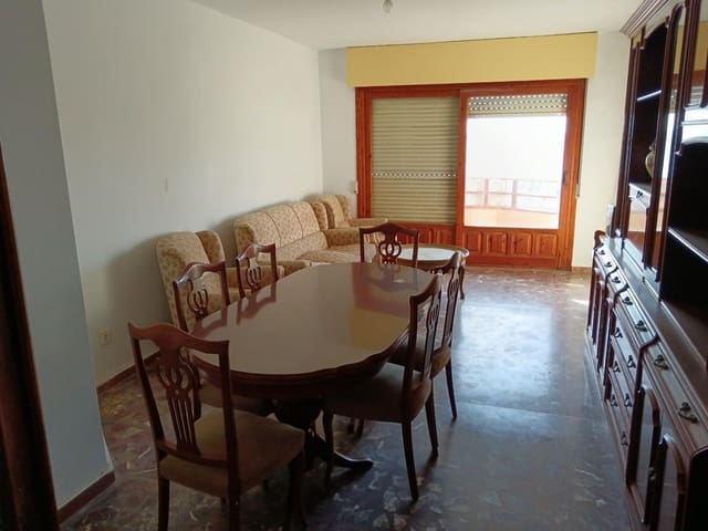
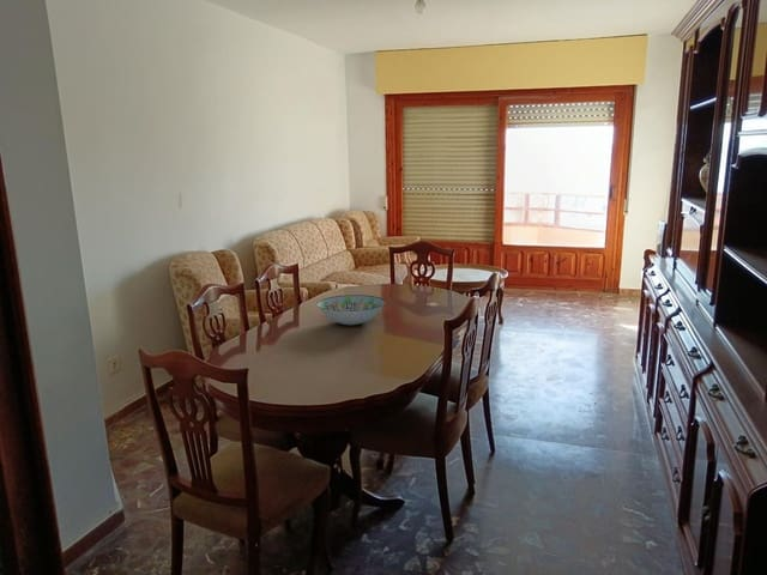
+ decorative bowl (351, 313)
